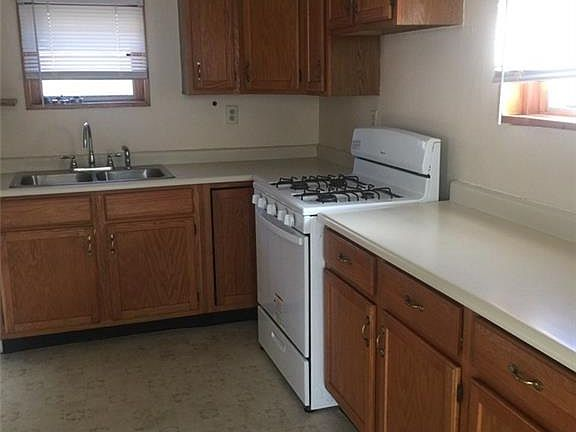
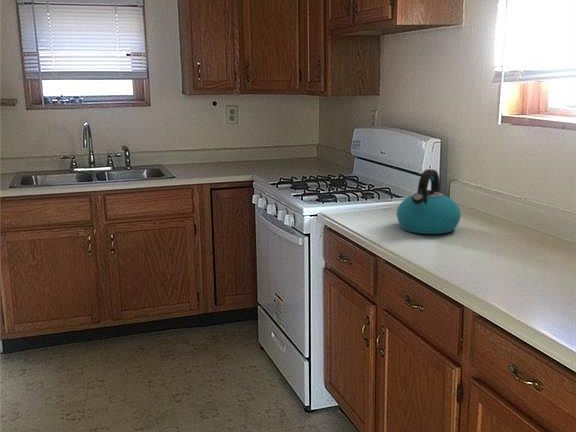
+ kettle (427, 200)
